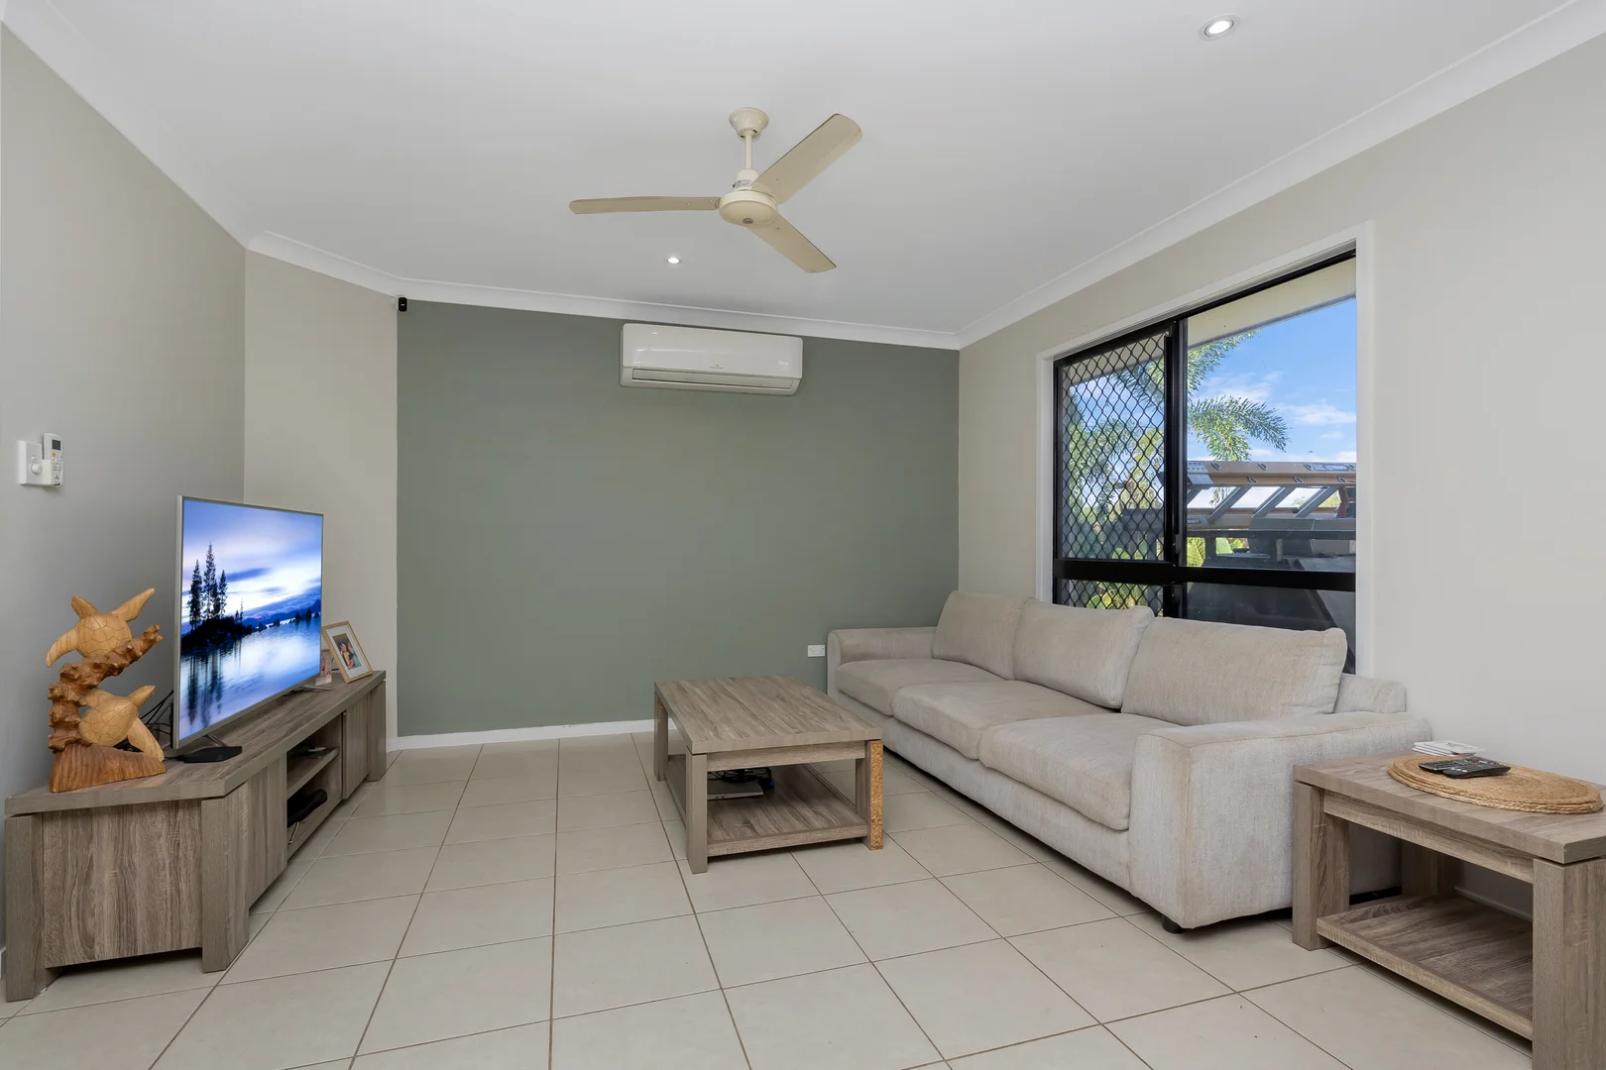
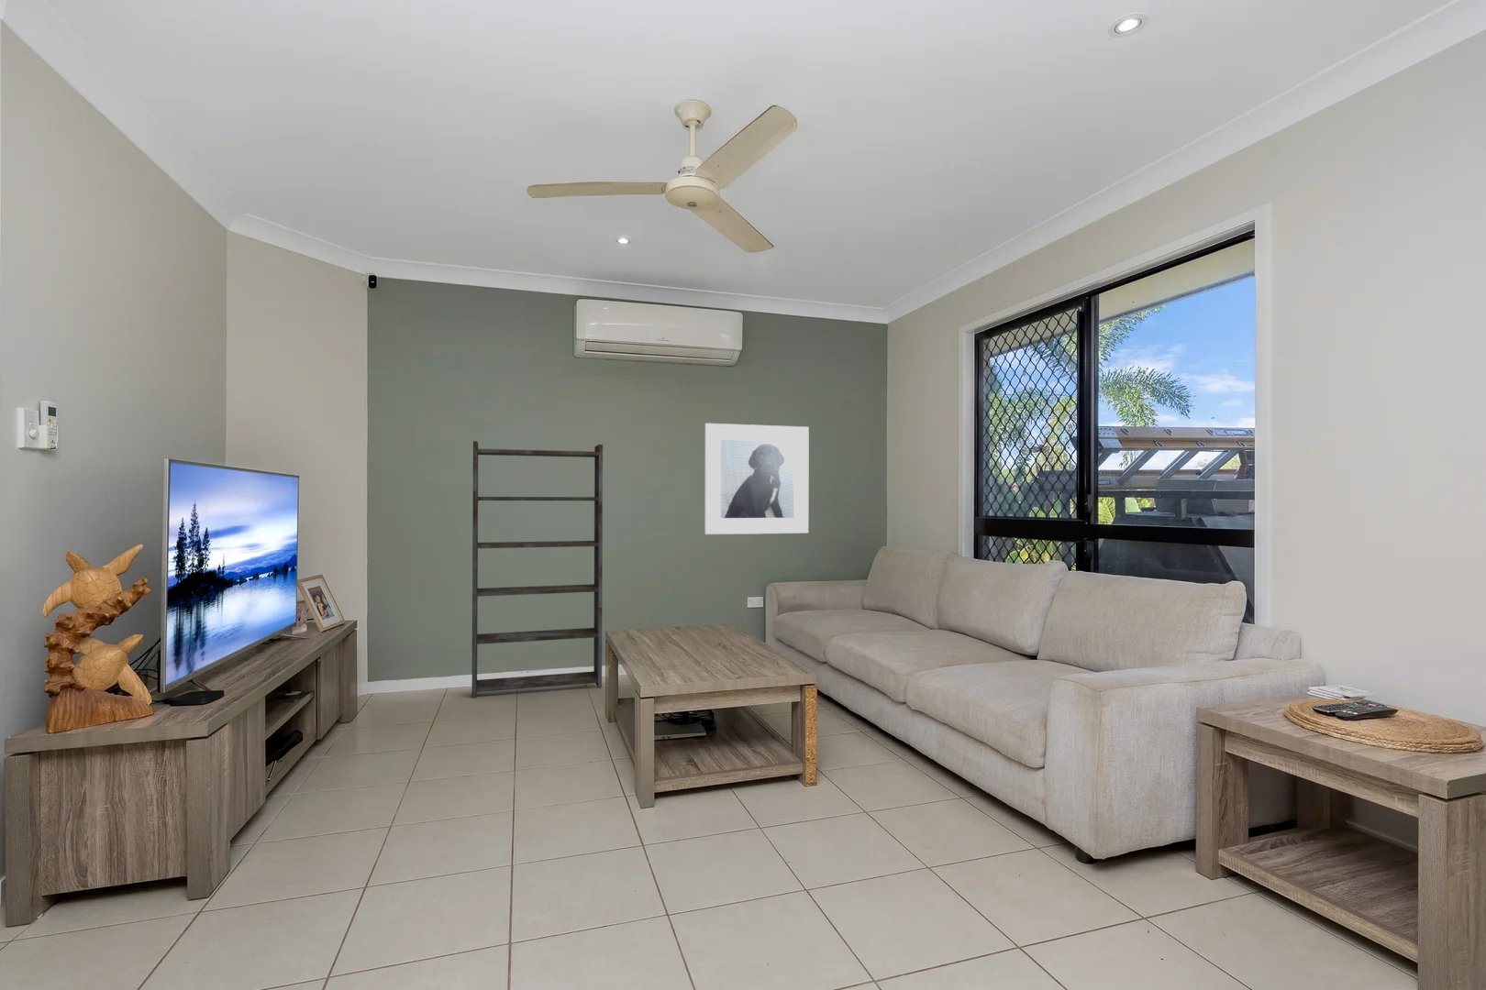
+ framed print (757, 480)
+ bookshelf (537, 546)
